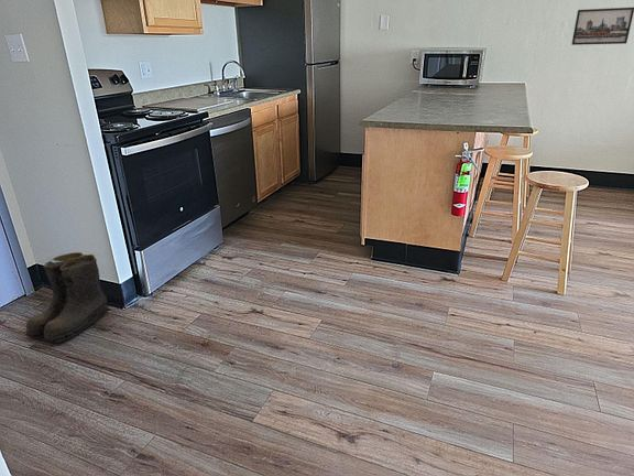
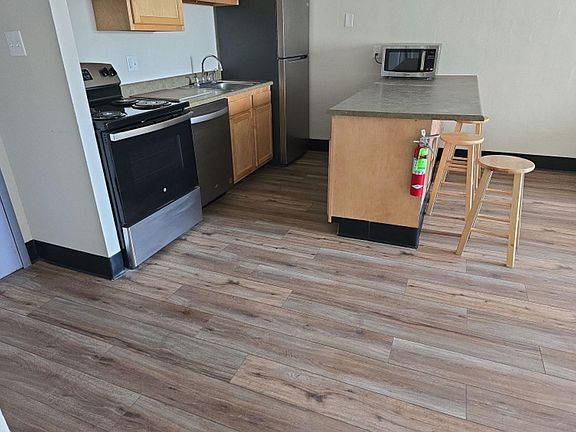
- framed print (602, 26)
- boots (63, 294)
